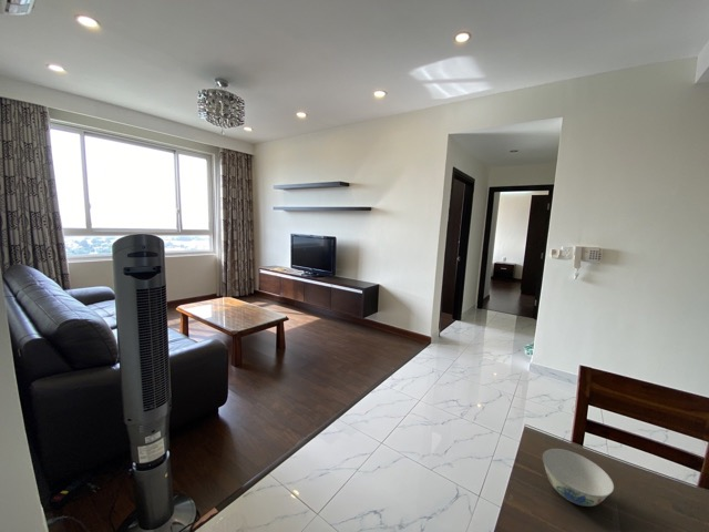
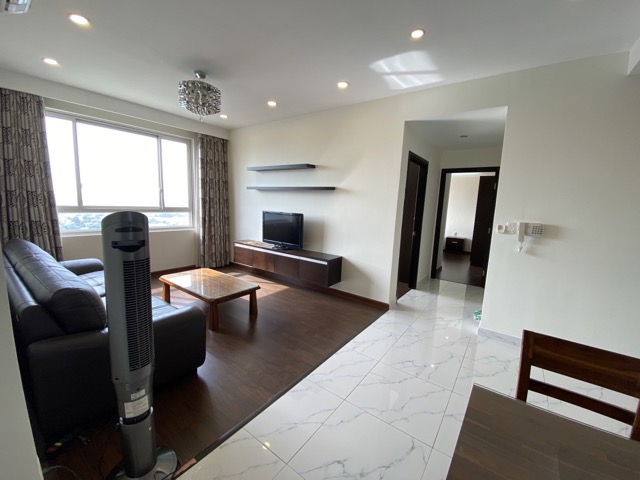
- chinaware (574, 481)
